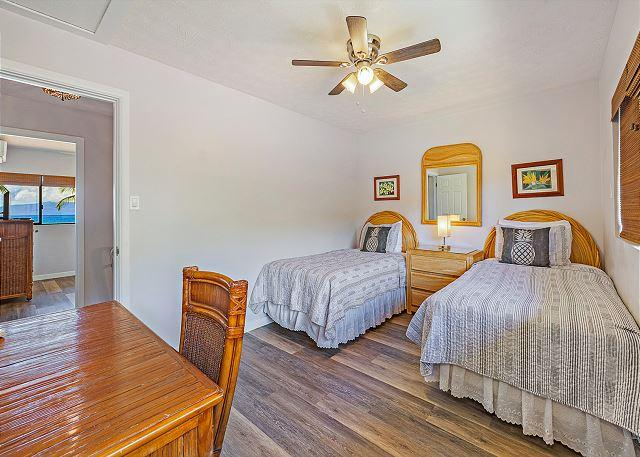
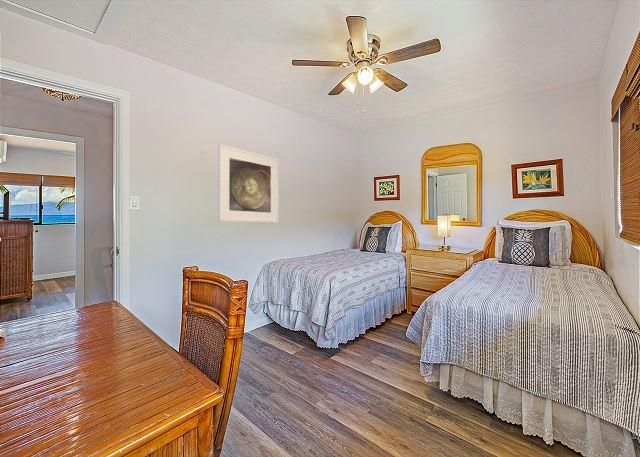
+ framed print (251, 187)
